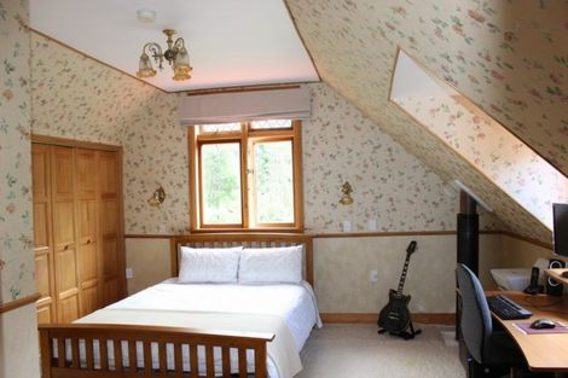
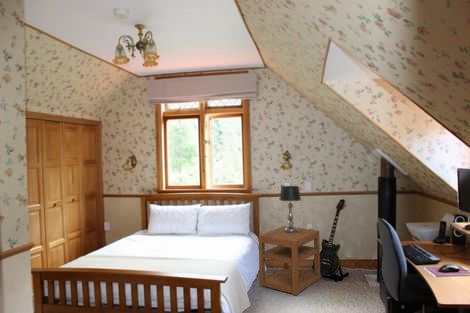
+ table lamp (290, 208)
+ nightstand (289, 257)
